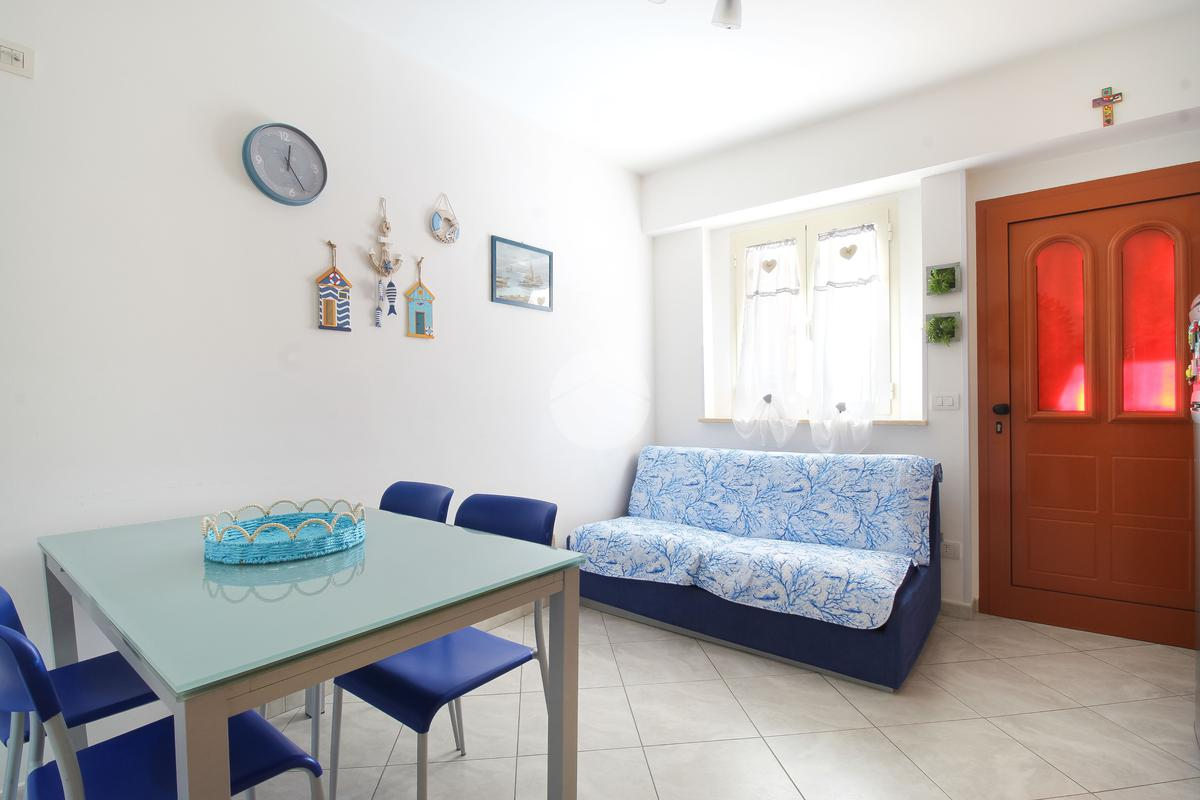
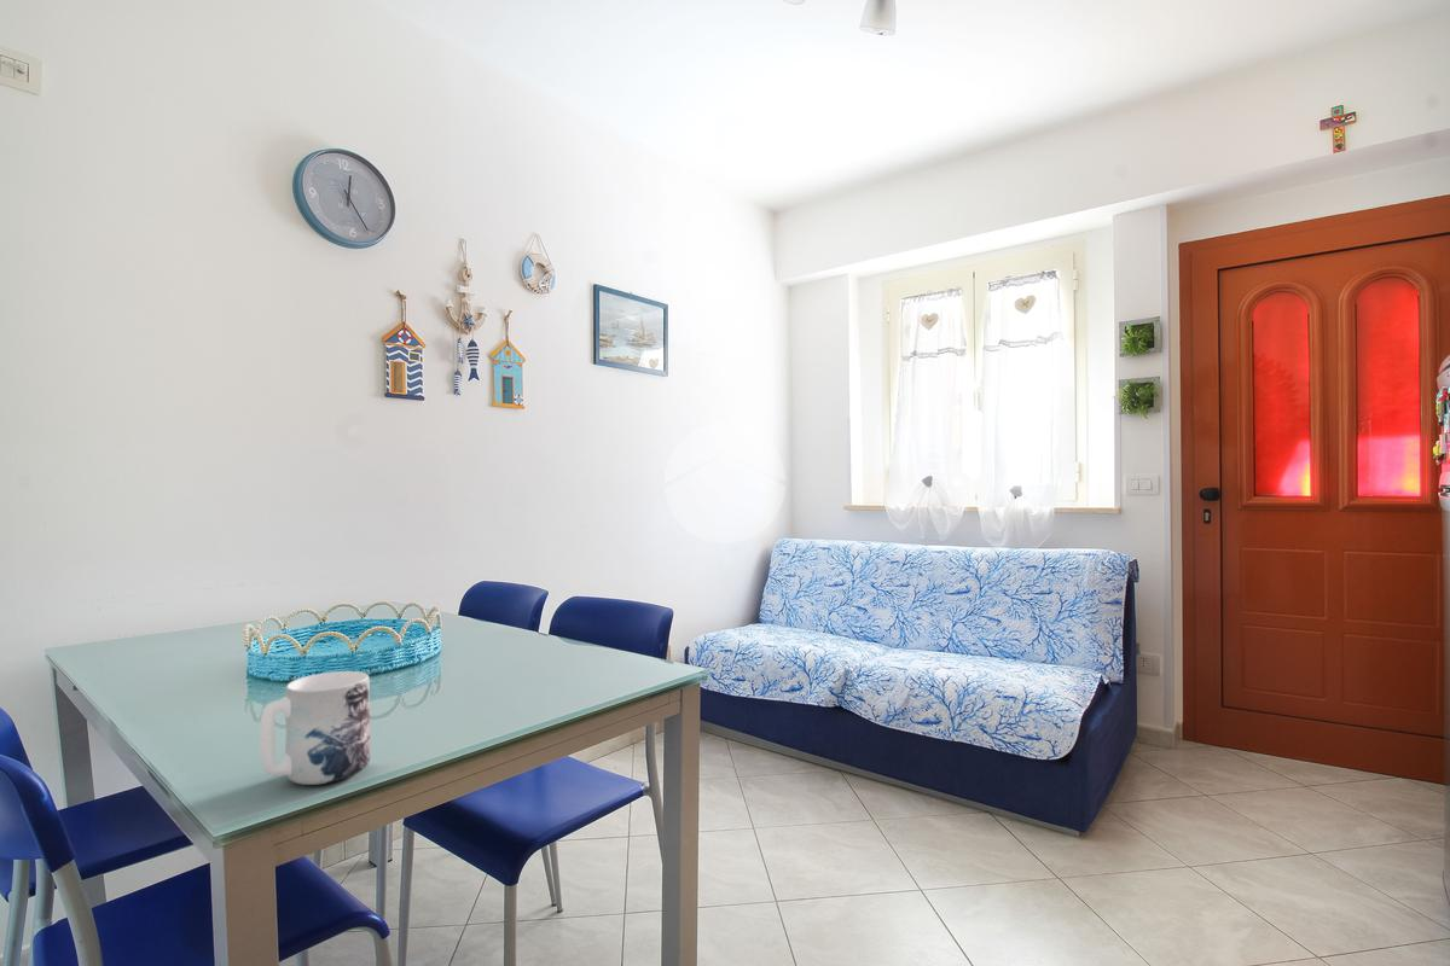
+ mug (321, 729)
